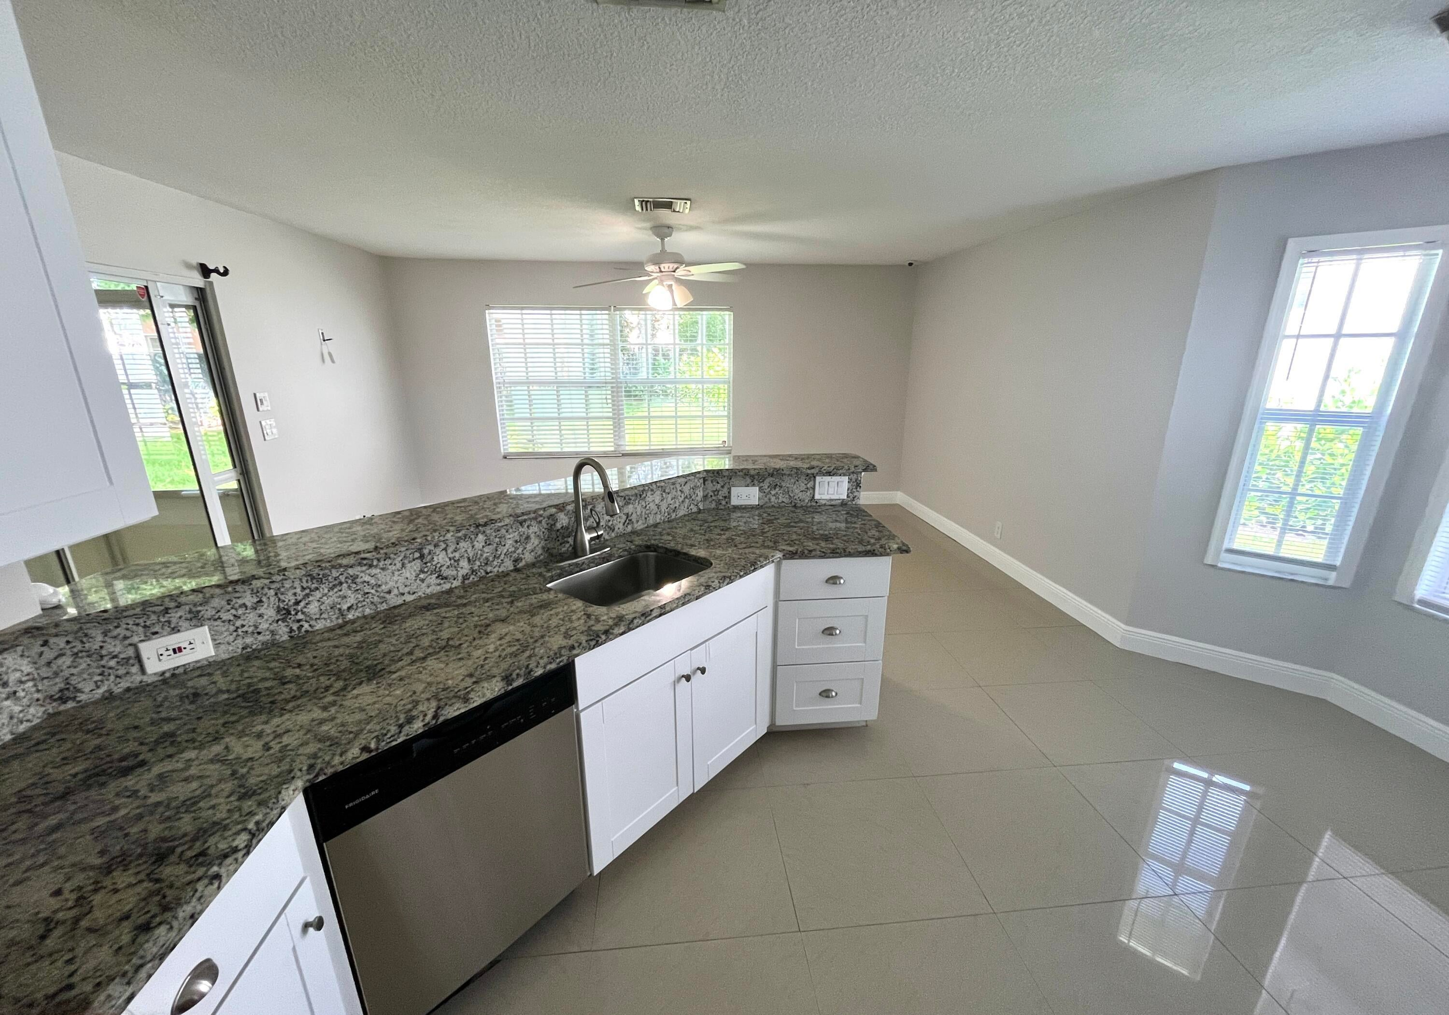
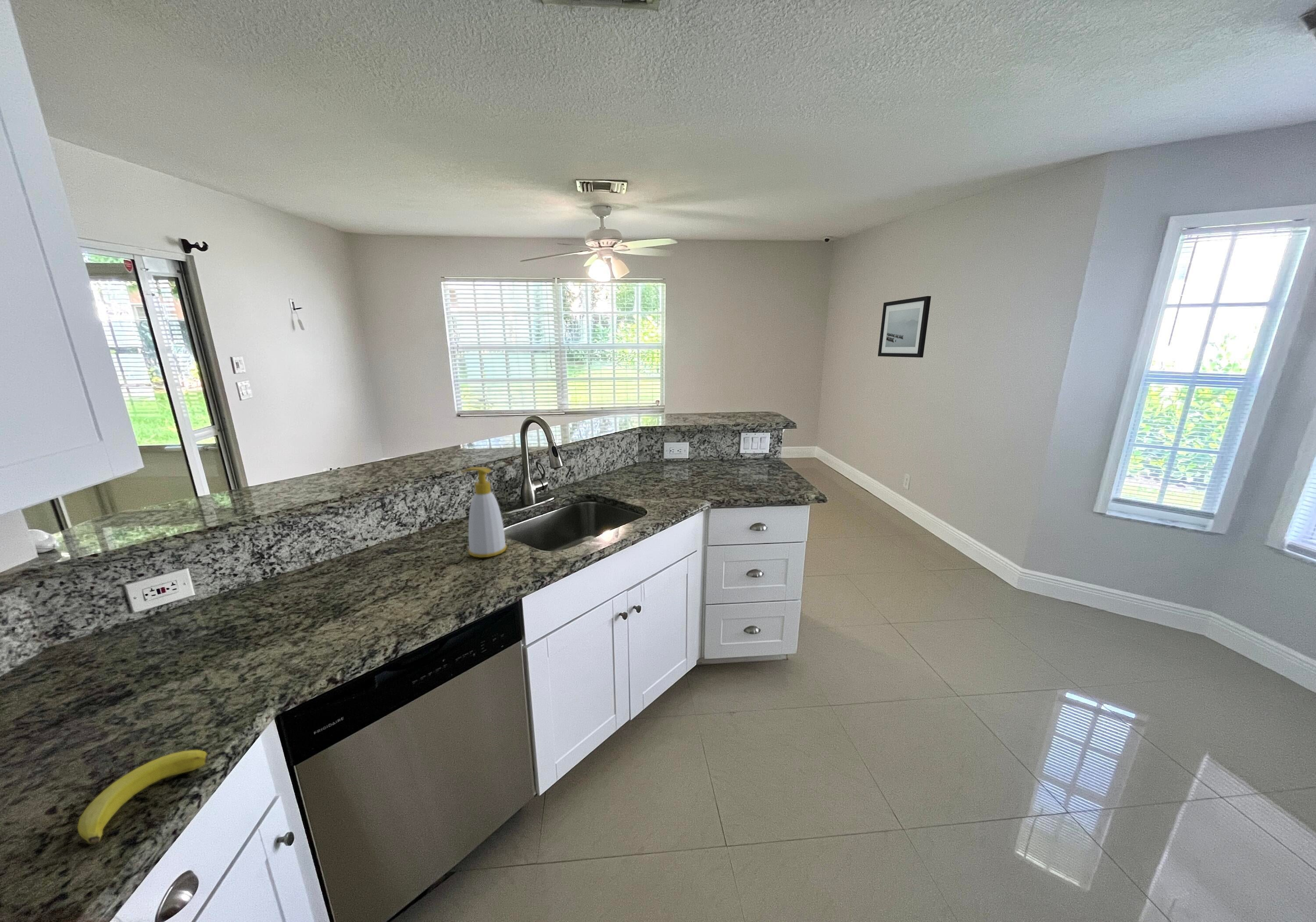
+ banana (141, 787)
+ wall art (902, 328)
+ soap bottle (484, 510)
